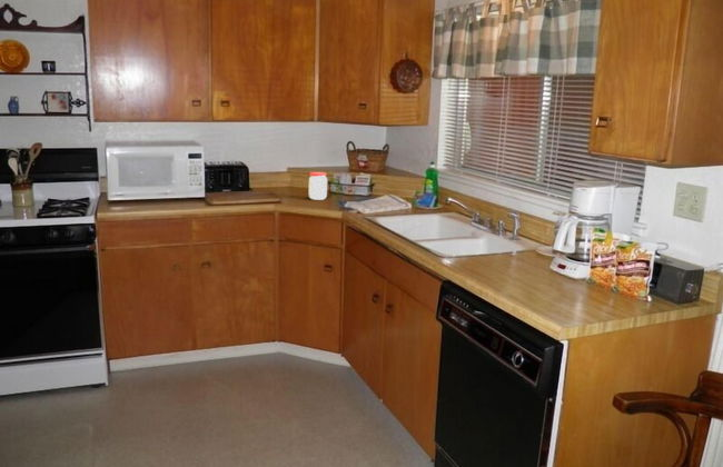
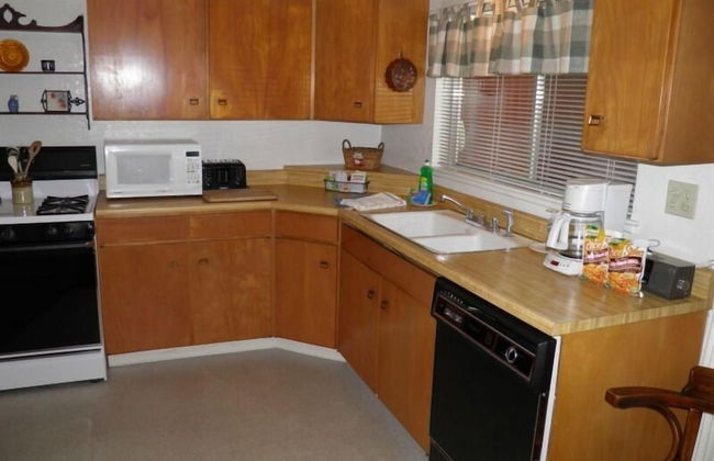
- jar (317, 186)
